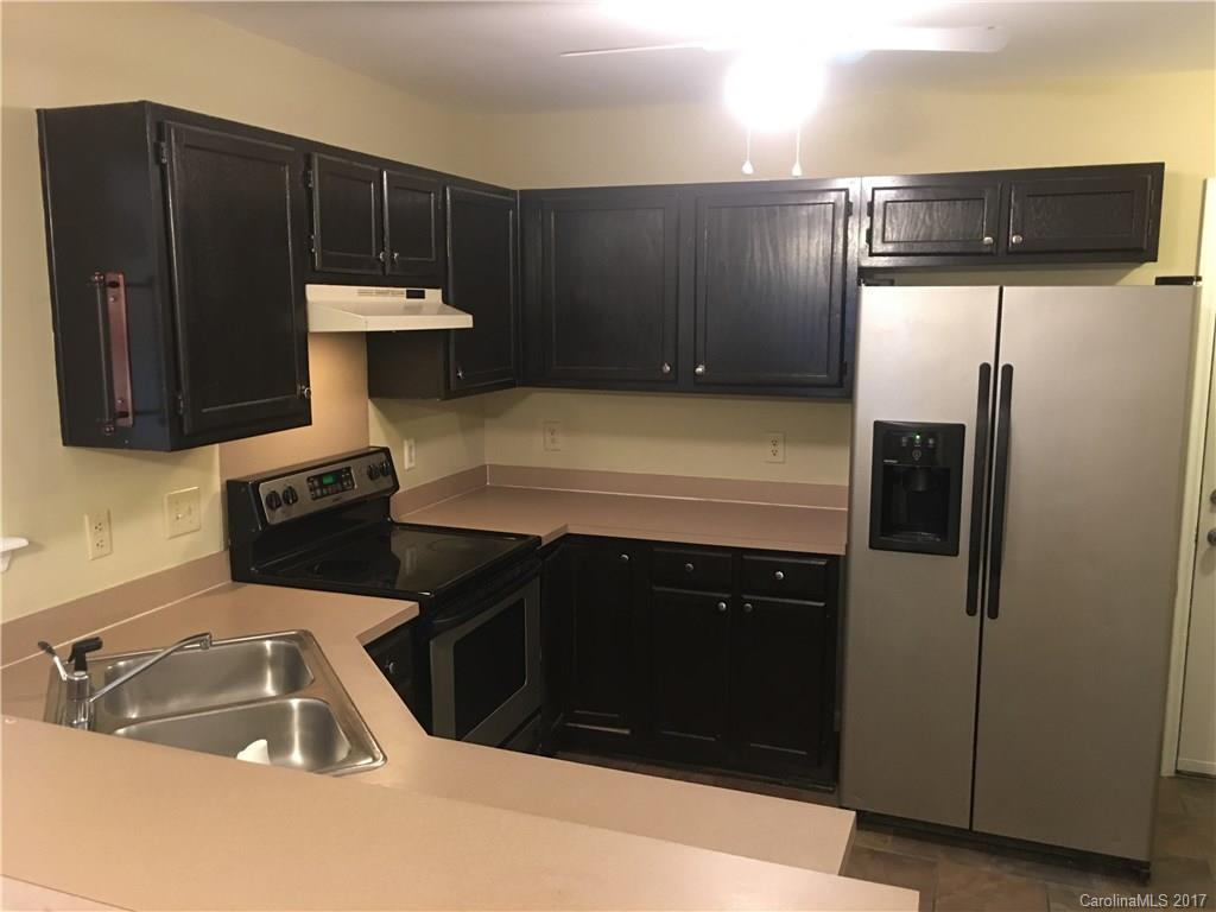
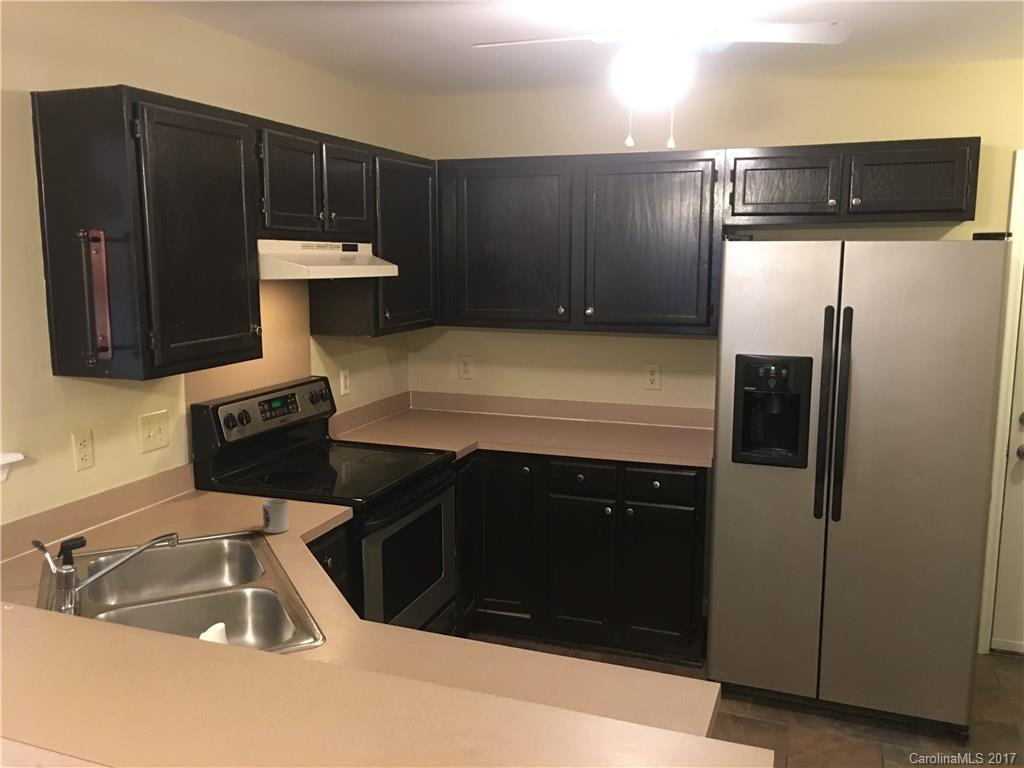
+ cup (273, 514)
